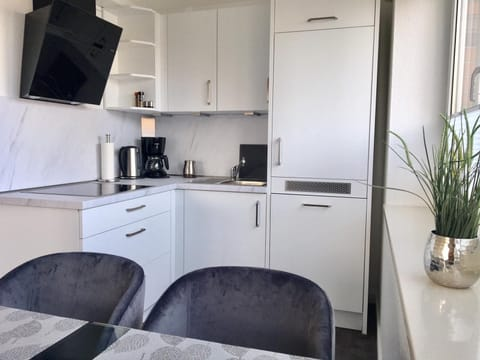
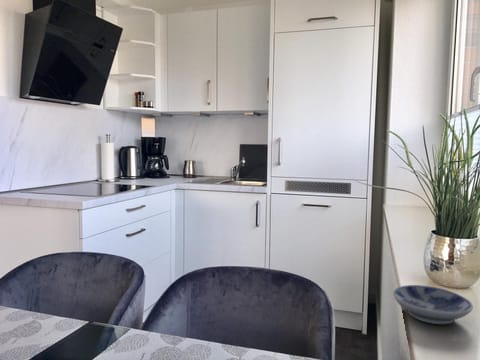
+ bowl (431, 306)
